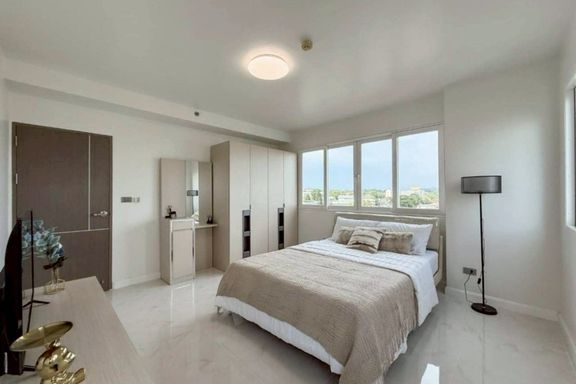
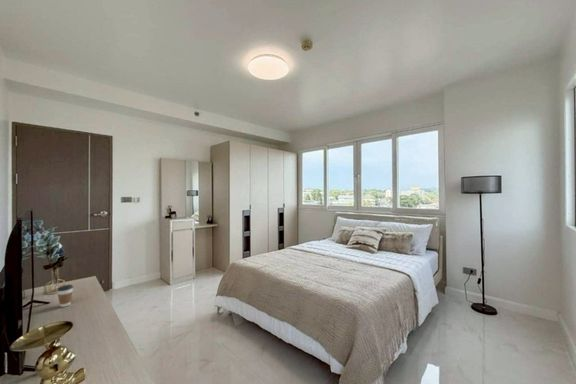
+ coffee cup (65, 295)
